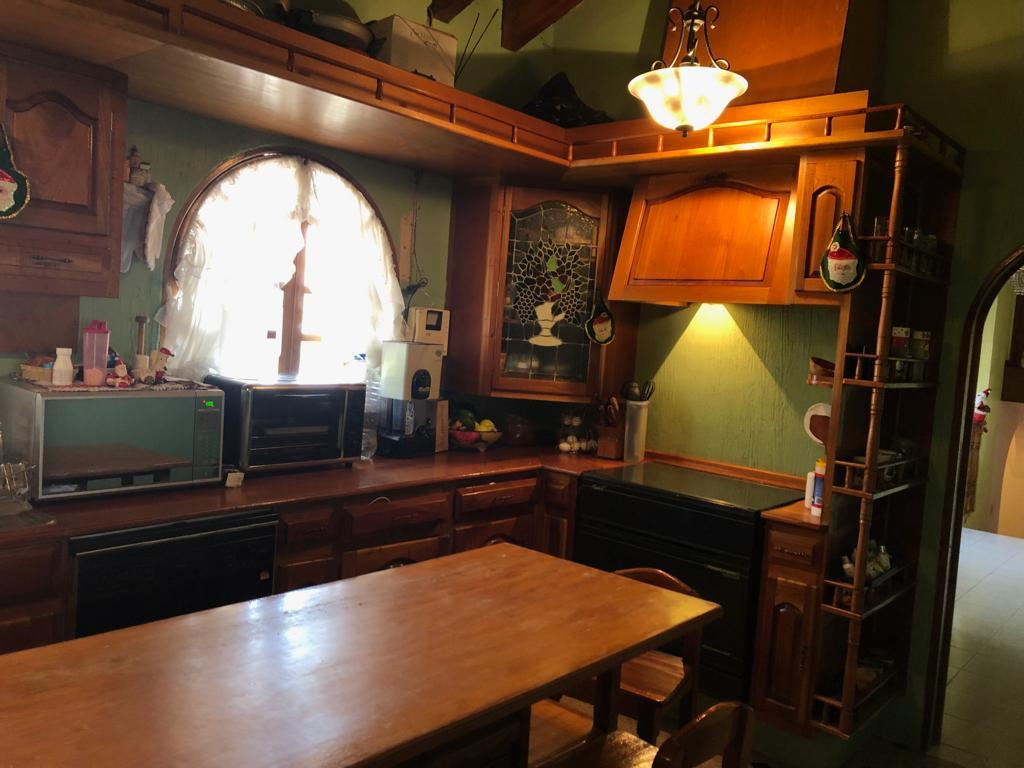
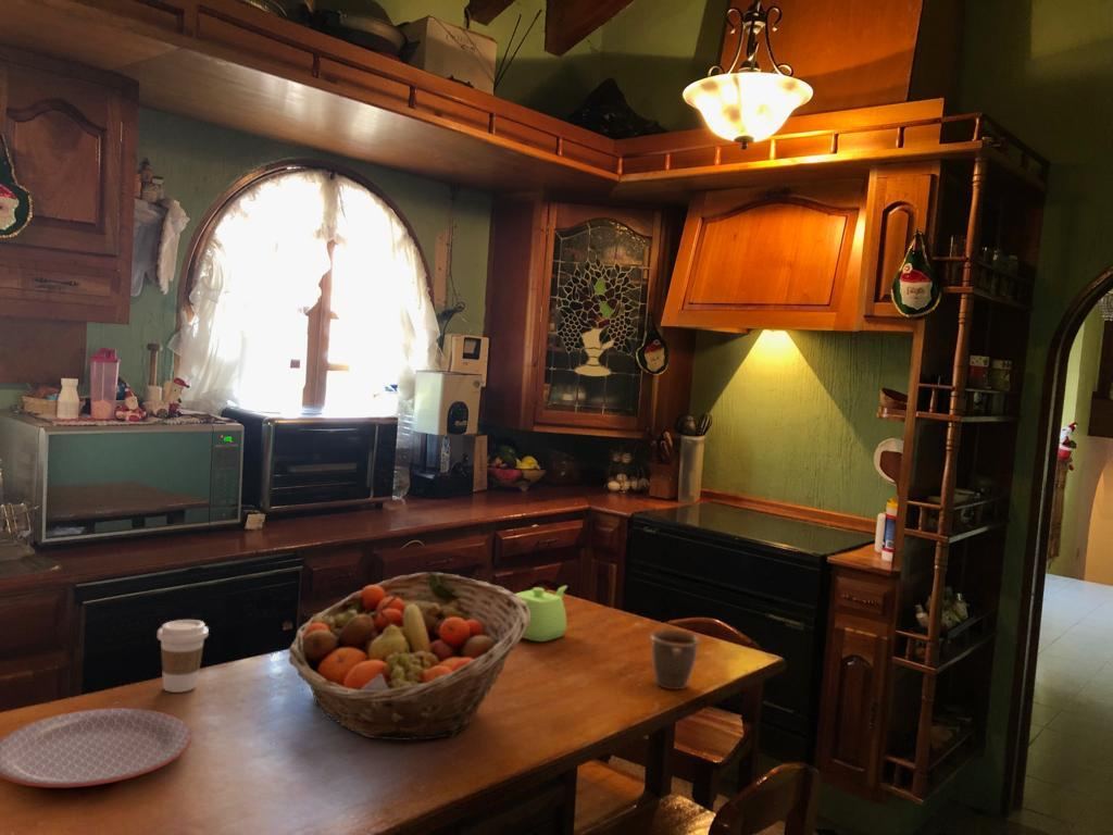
+ coffee cup (182, 655)
+ teapot (539, 610)
+ mug (673, 661)
+ plate (93, 749)
+ fruit basket (409, 648)
